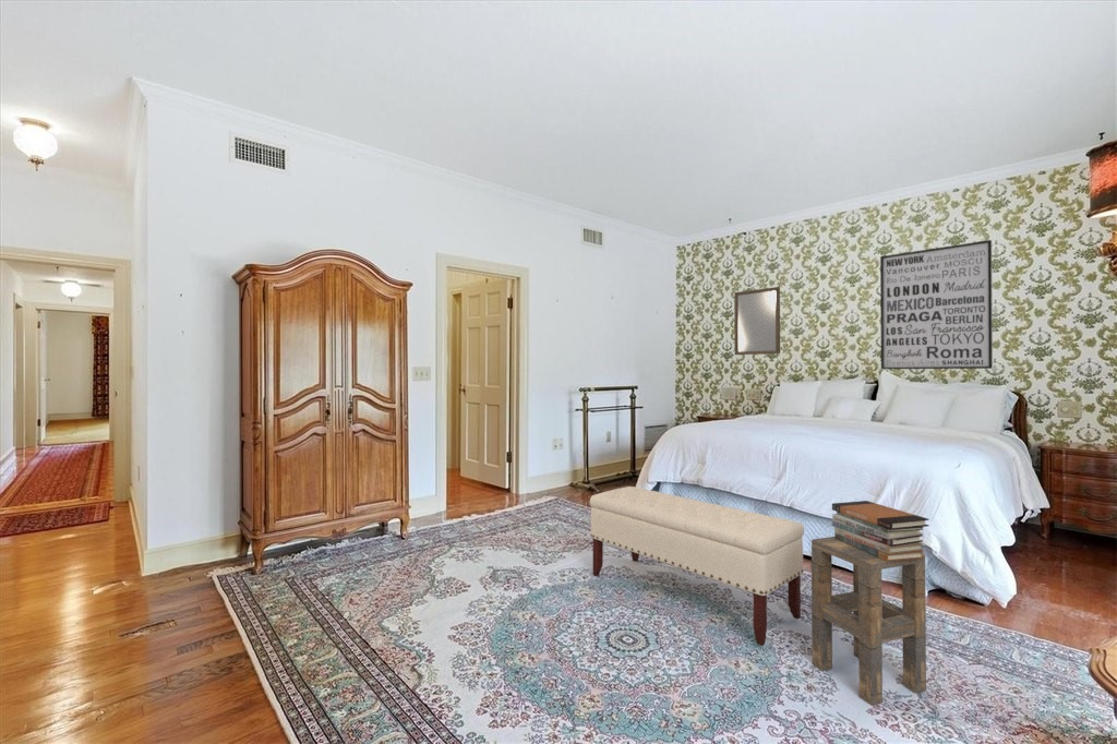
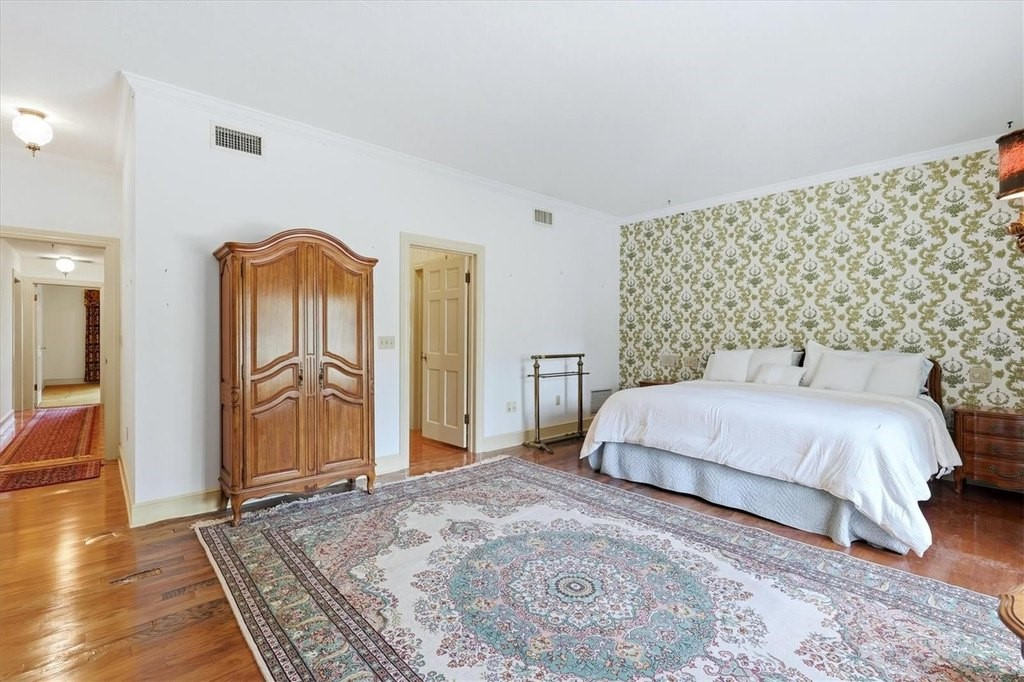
- home mirror (756, 322)
- book stack (876, 528)
- bench (686, 550)
- wall art (933, 309)
- side table (866, 611)
